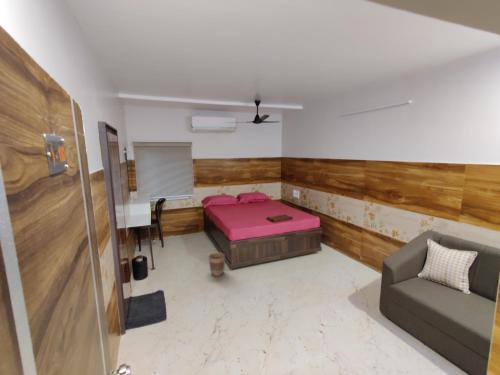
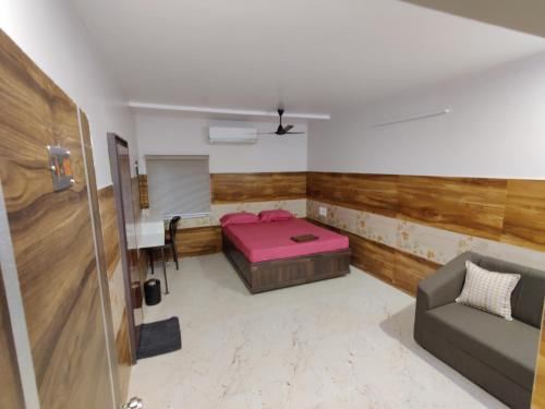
- flower pot (217, 264)
